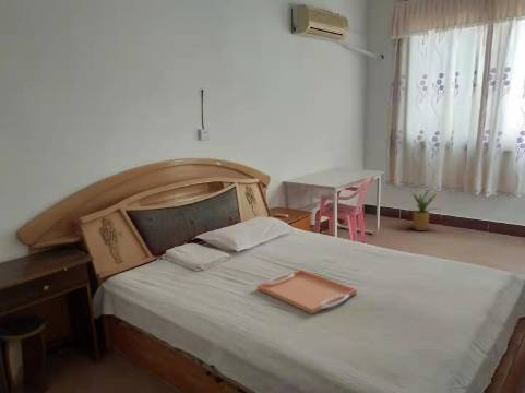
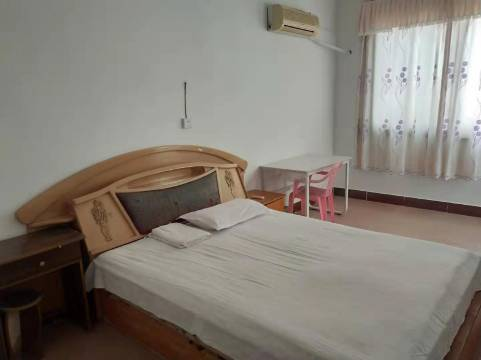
- house plant (421, 206)
- serving tray (306, 288)
